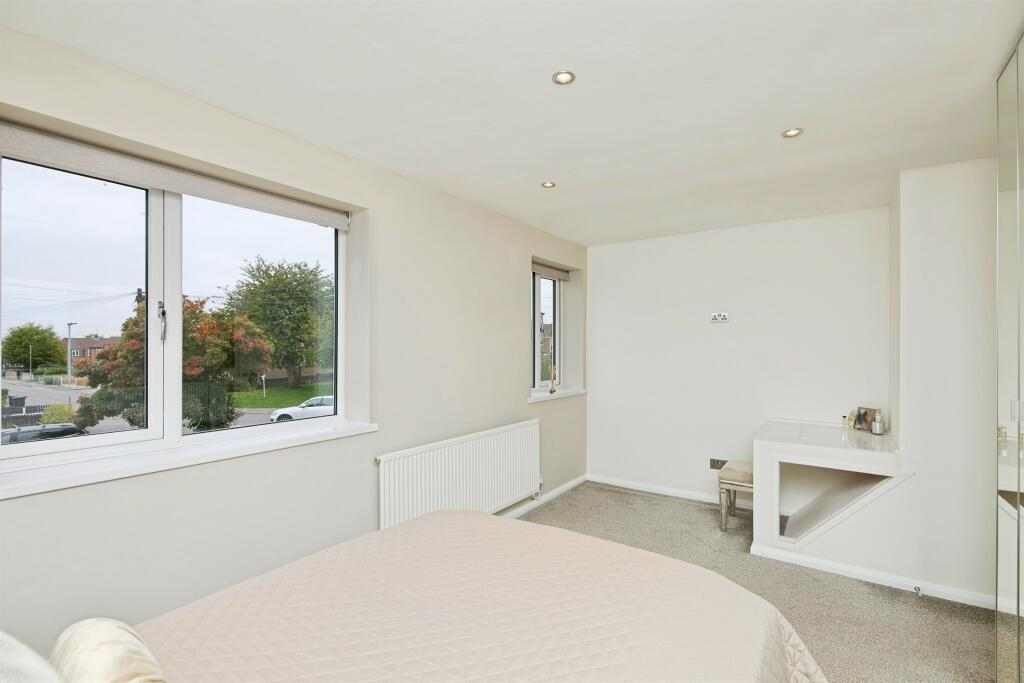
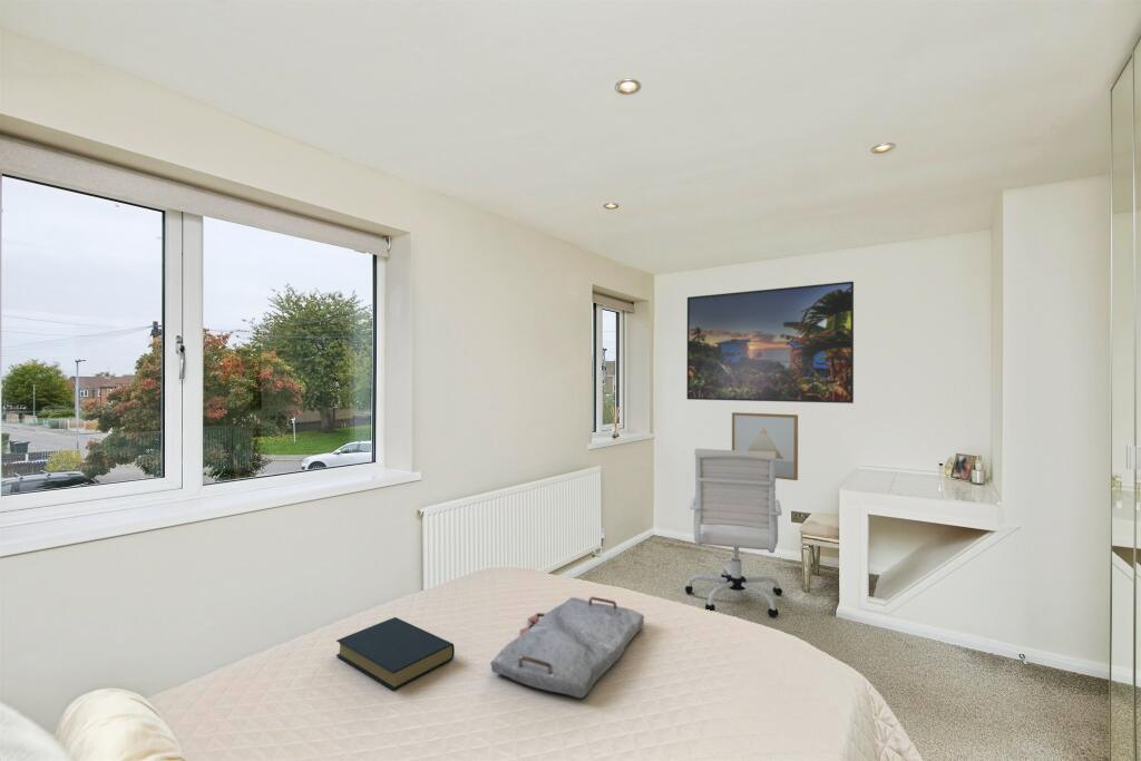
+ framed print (762, 345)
+ wall art (763, 445)
+ hardback book (394, 648)
+ office chair (733, 520)
+ serving tray (564, 634)
